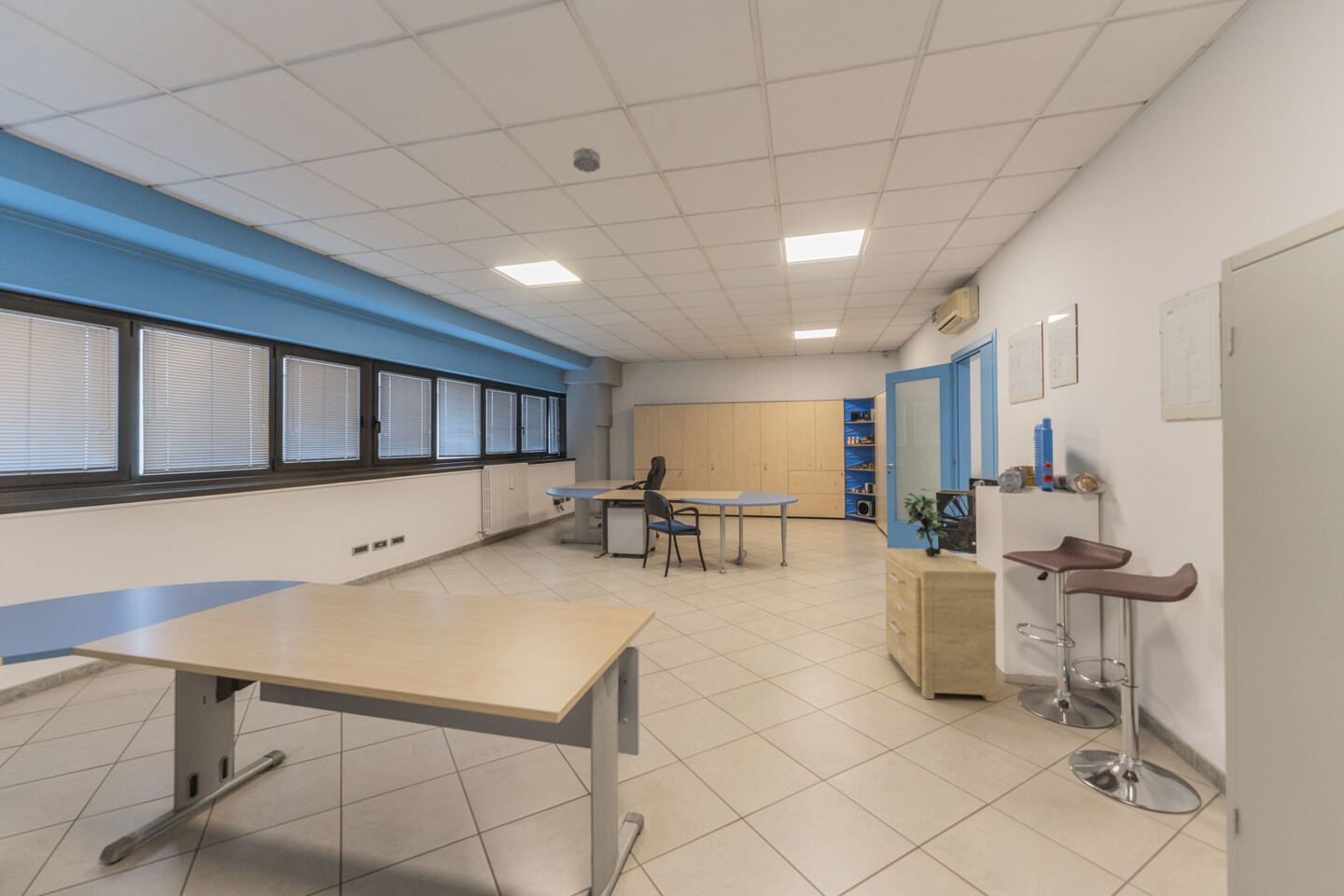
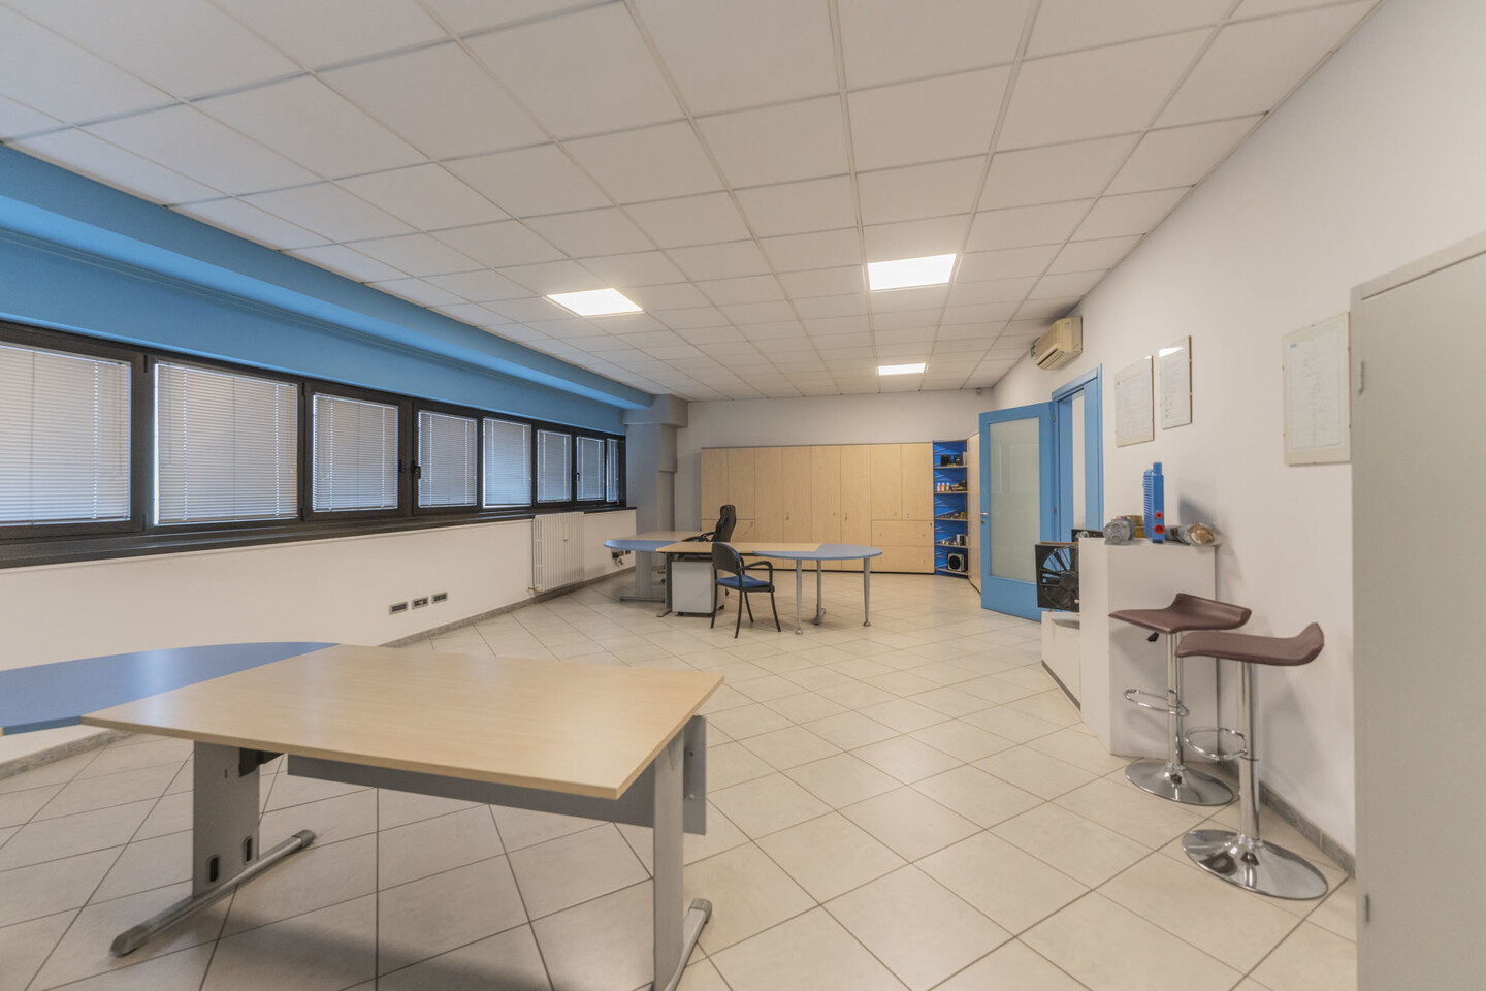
- potted plant (923, 521)
- smoke detector (586, 160)
- side table (930, 616)
